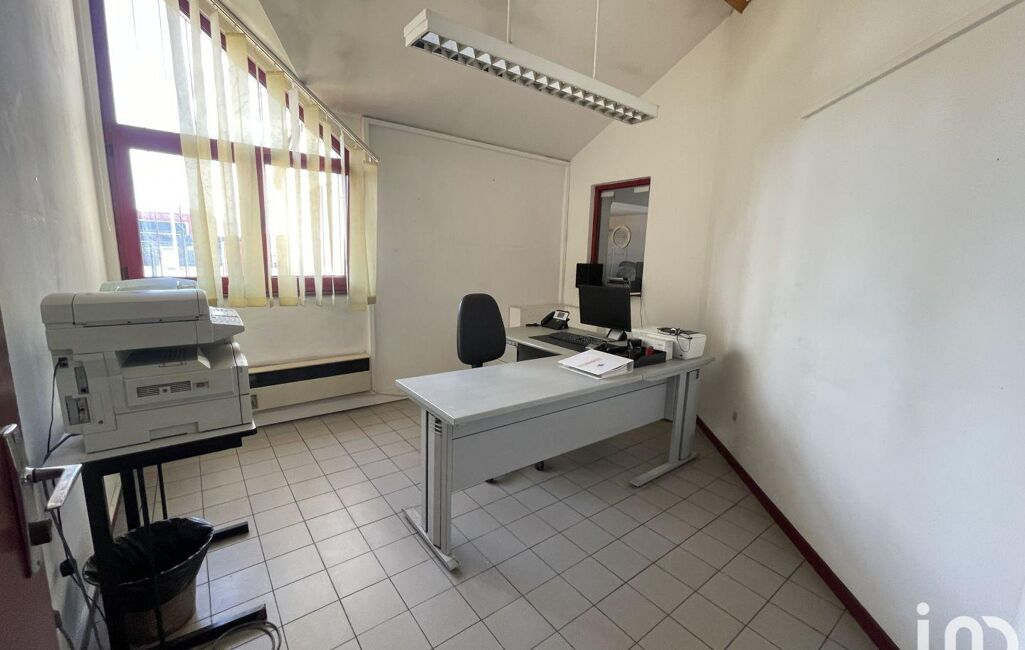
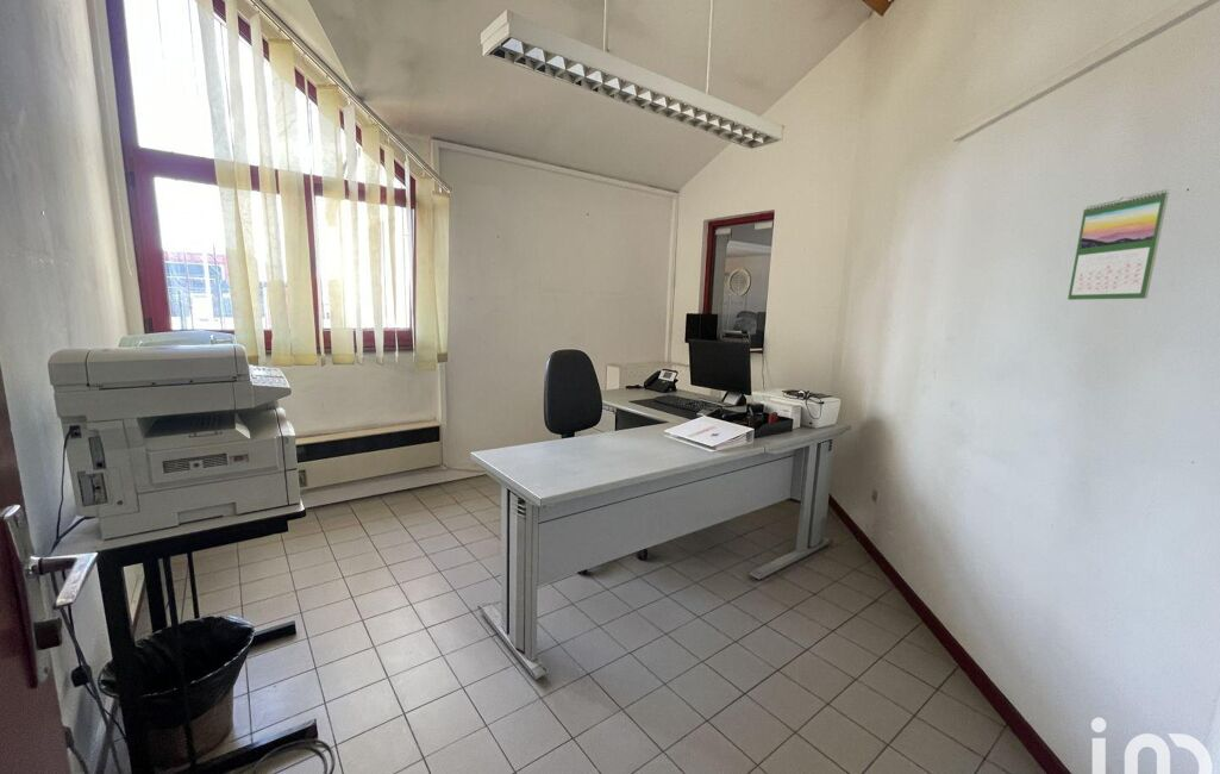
+ calendar (1113, 248)
